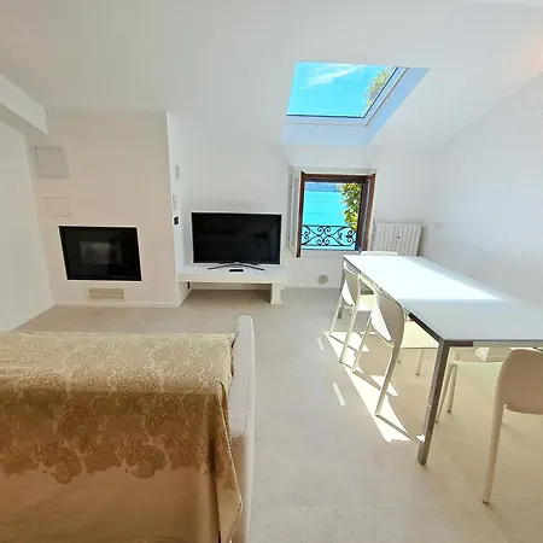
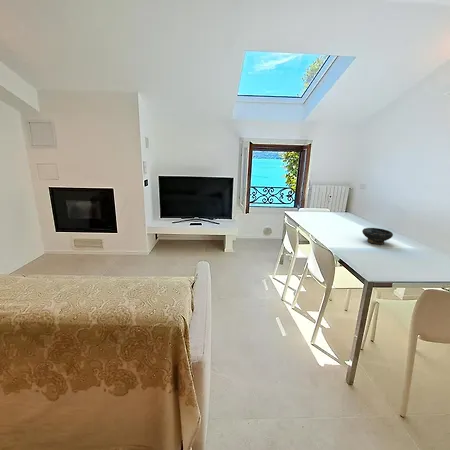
+ bowl (376, 236)
